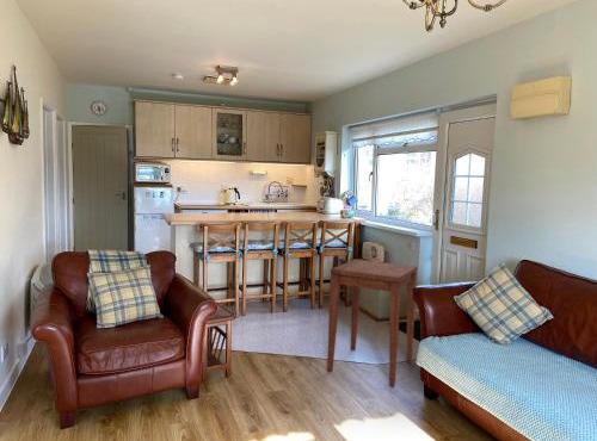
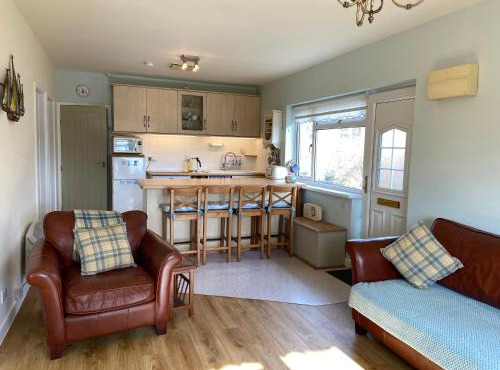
- side table (357, 317)
